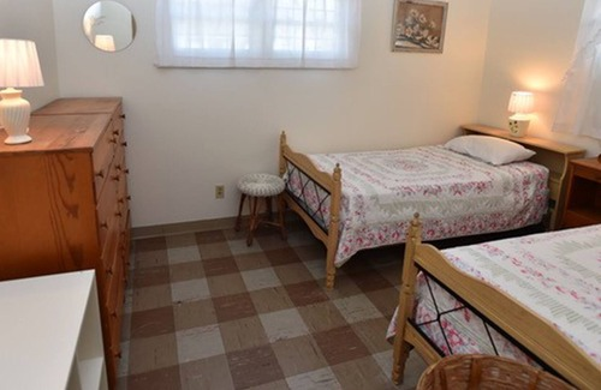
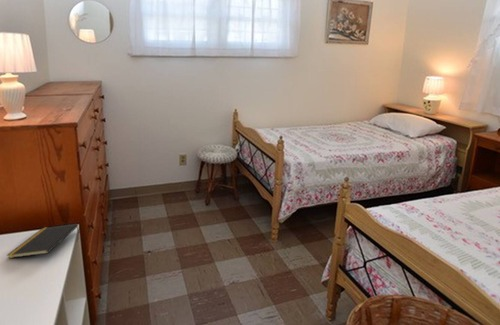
+ notepad (44, 239)
